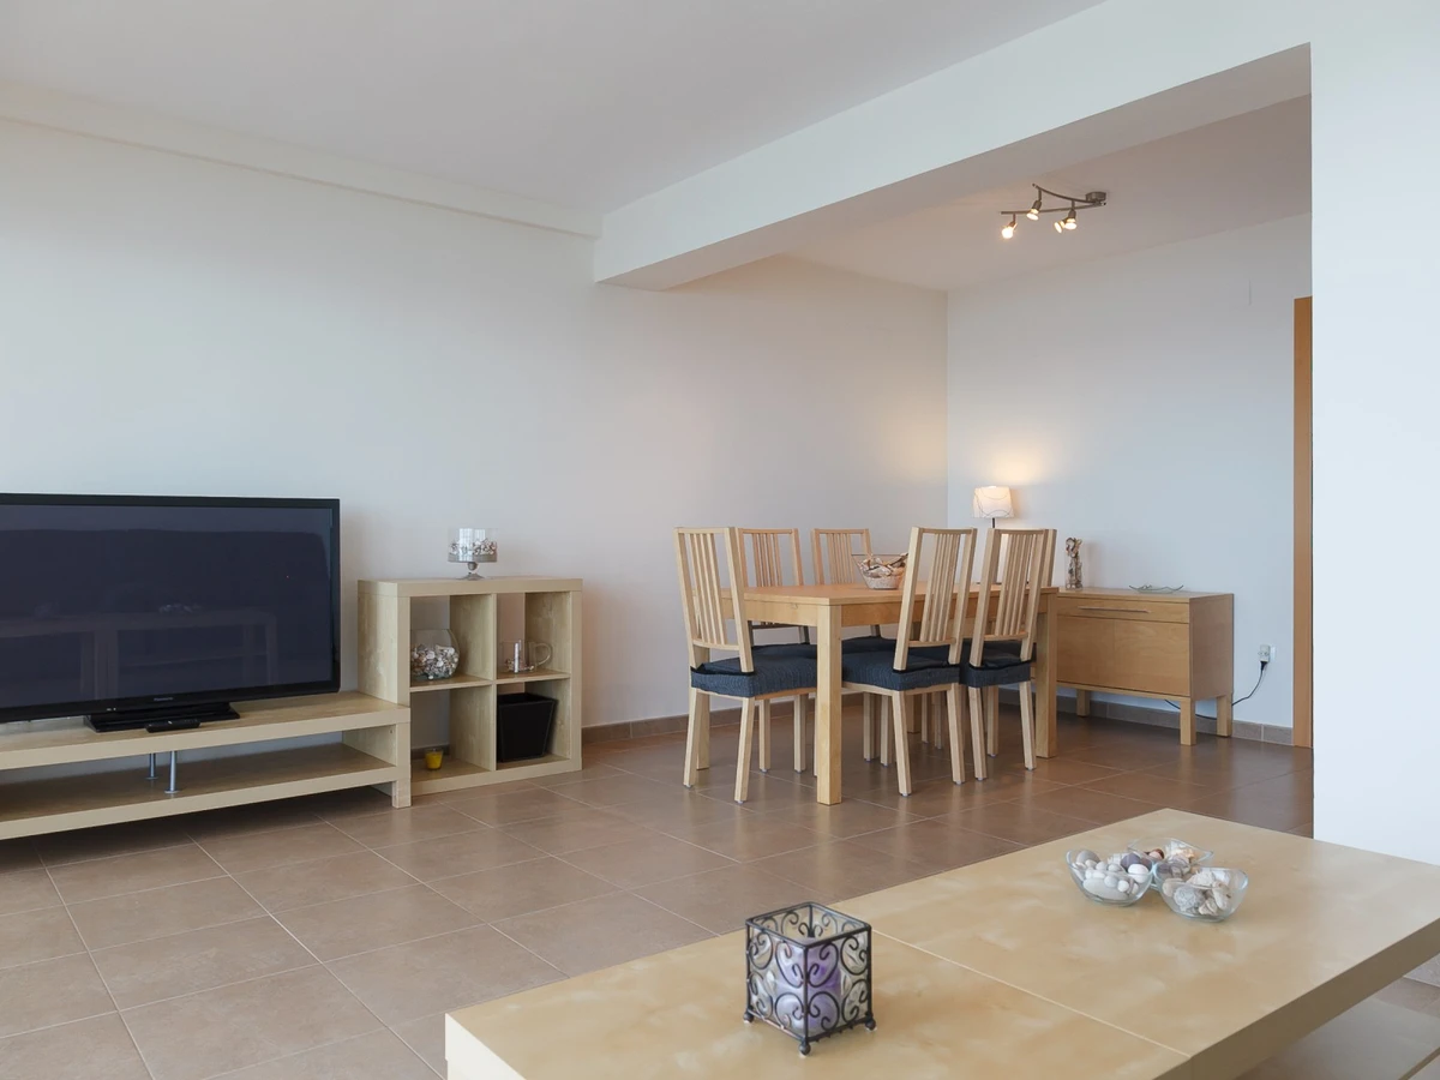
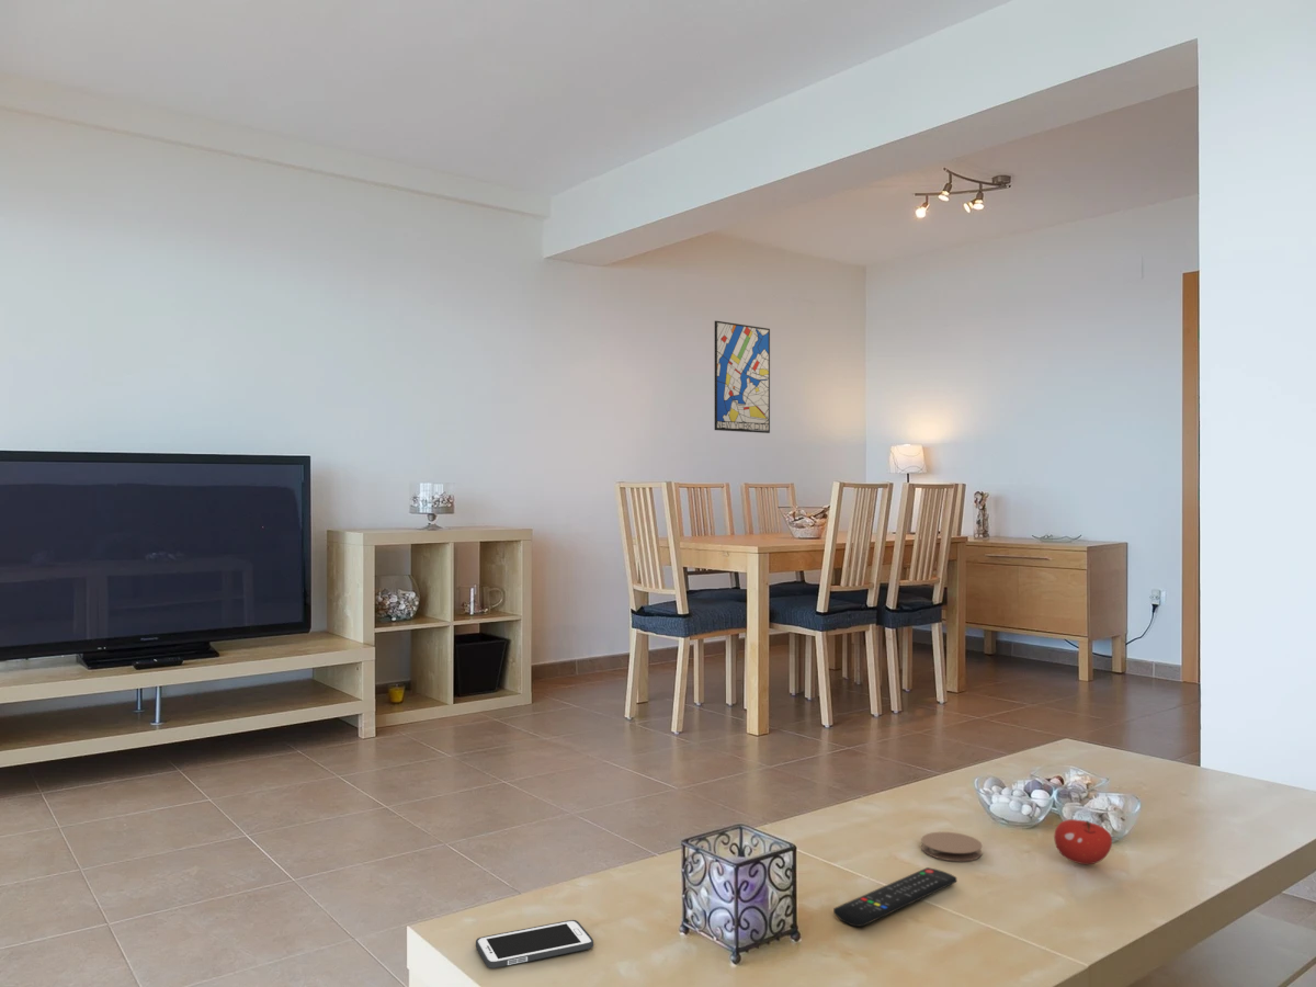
+ cell phone (534, 943)
+ coaster (951, 846)
+ remote control (898, 896)
+ fruit (1082, 840)
+ wall art (742, 377)
